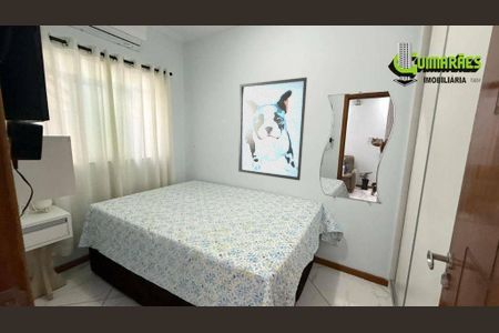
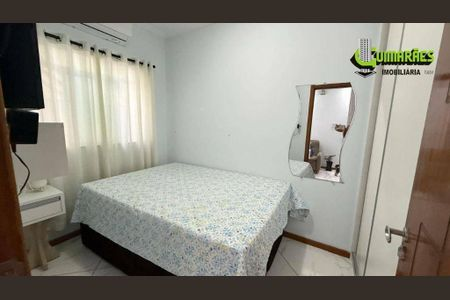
- wall art (268, 130)
